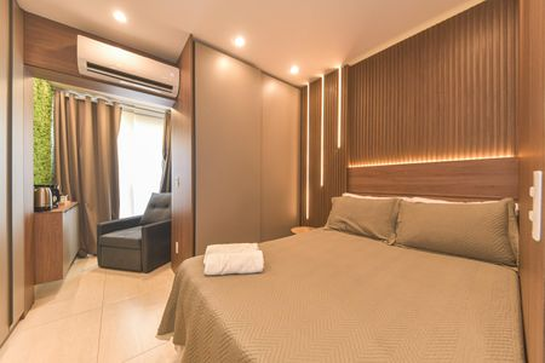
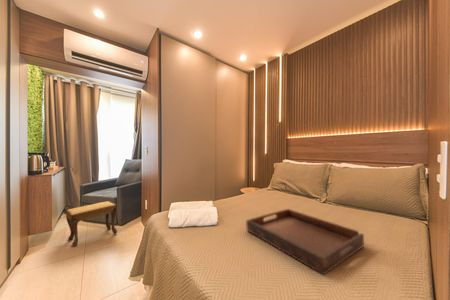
+ serving tray (300, 231)
+ footstool (92, 217)
